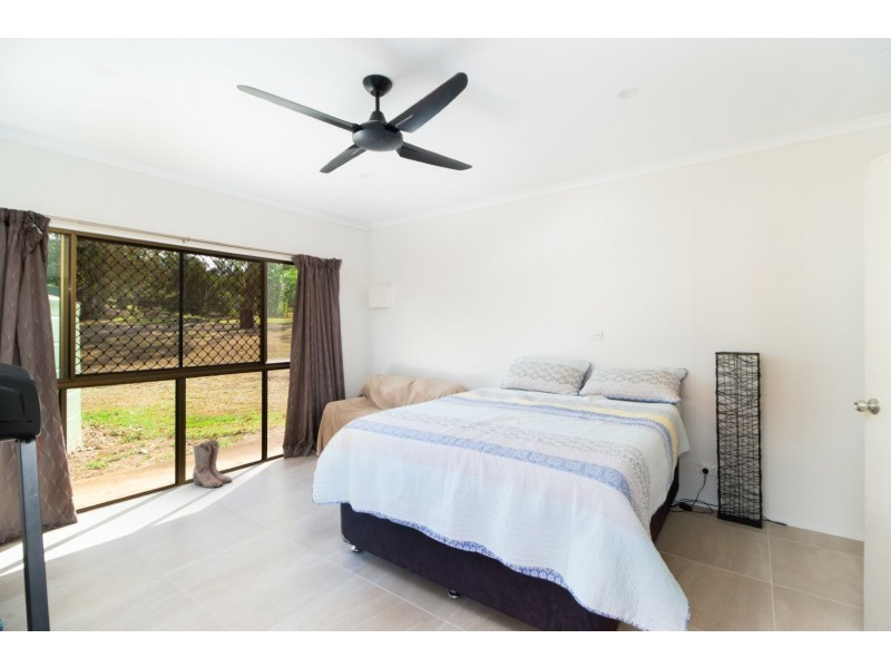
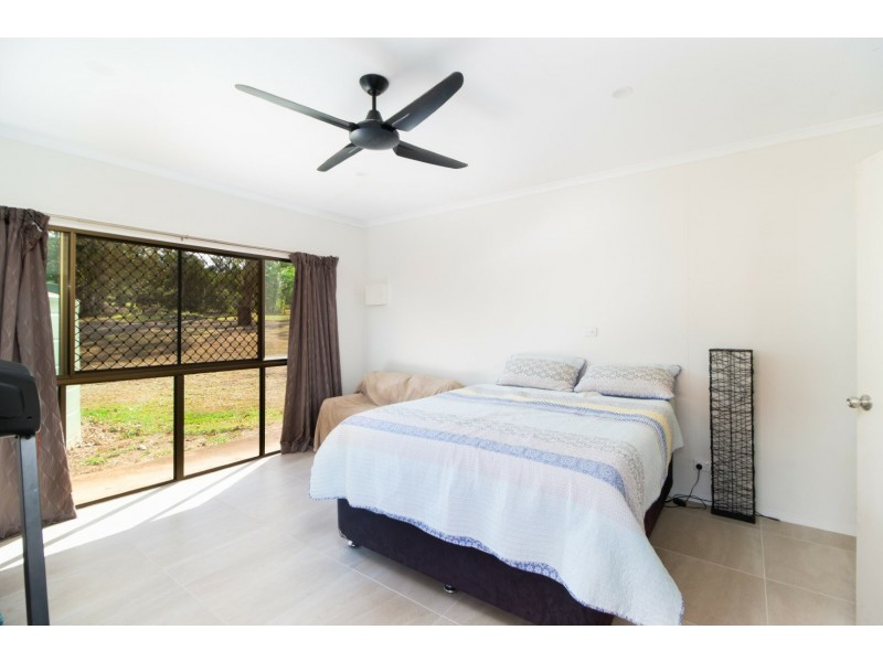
- boots (212, 461)
